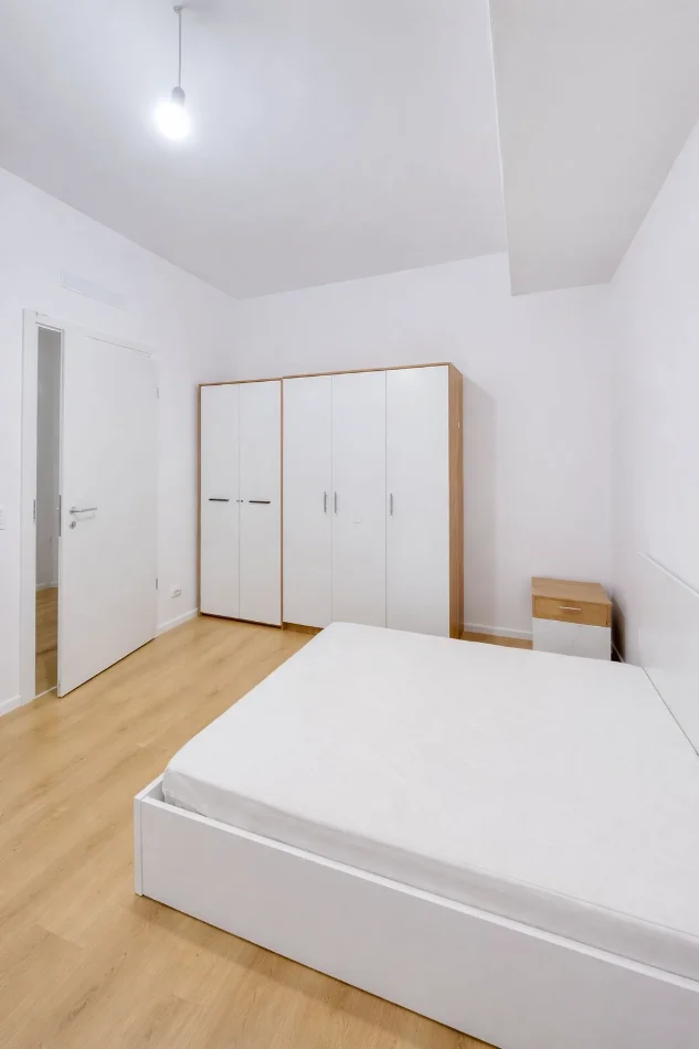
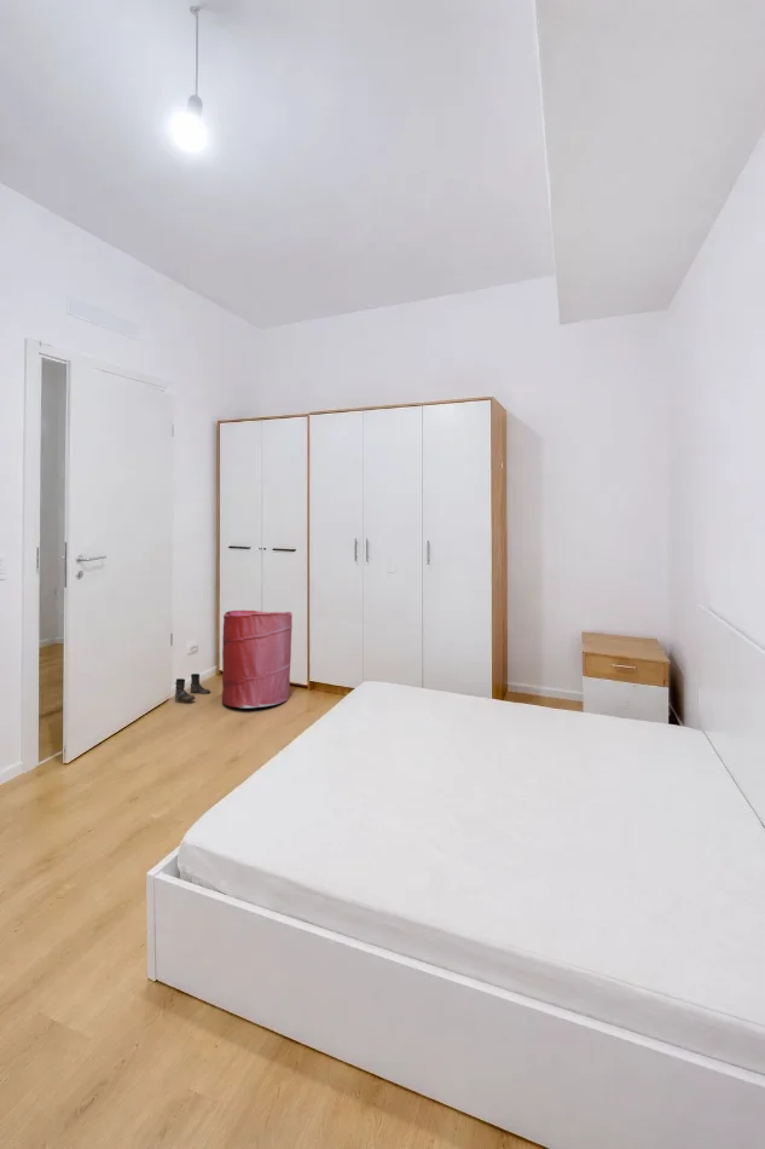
+ laundry hamper (257, 654)
+ boots (192, 687)
